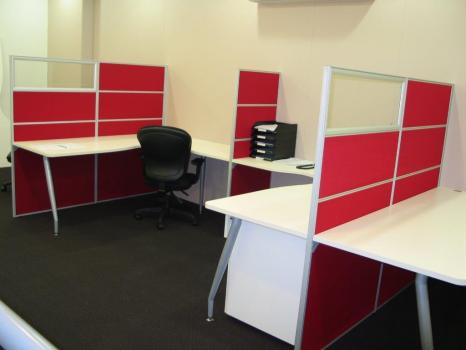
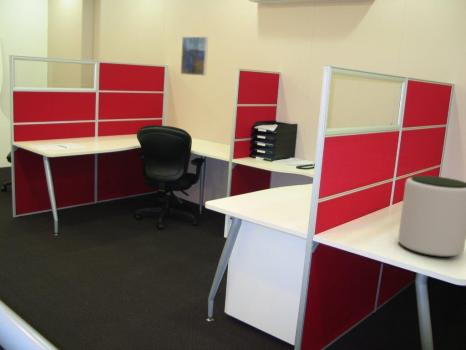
+ plant pot (434, 214)
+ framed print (194, 56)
